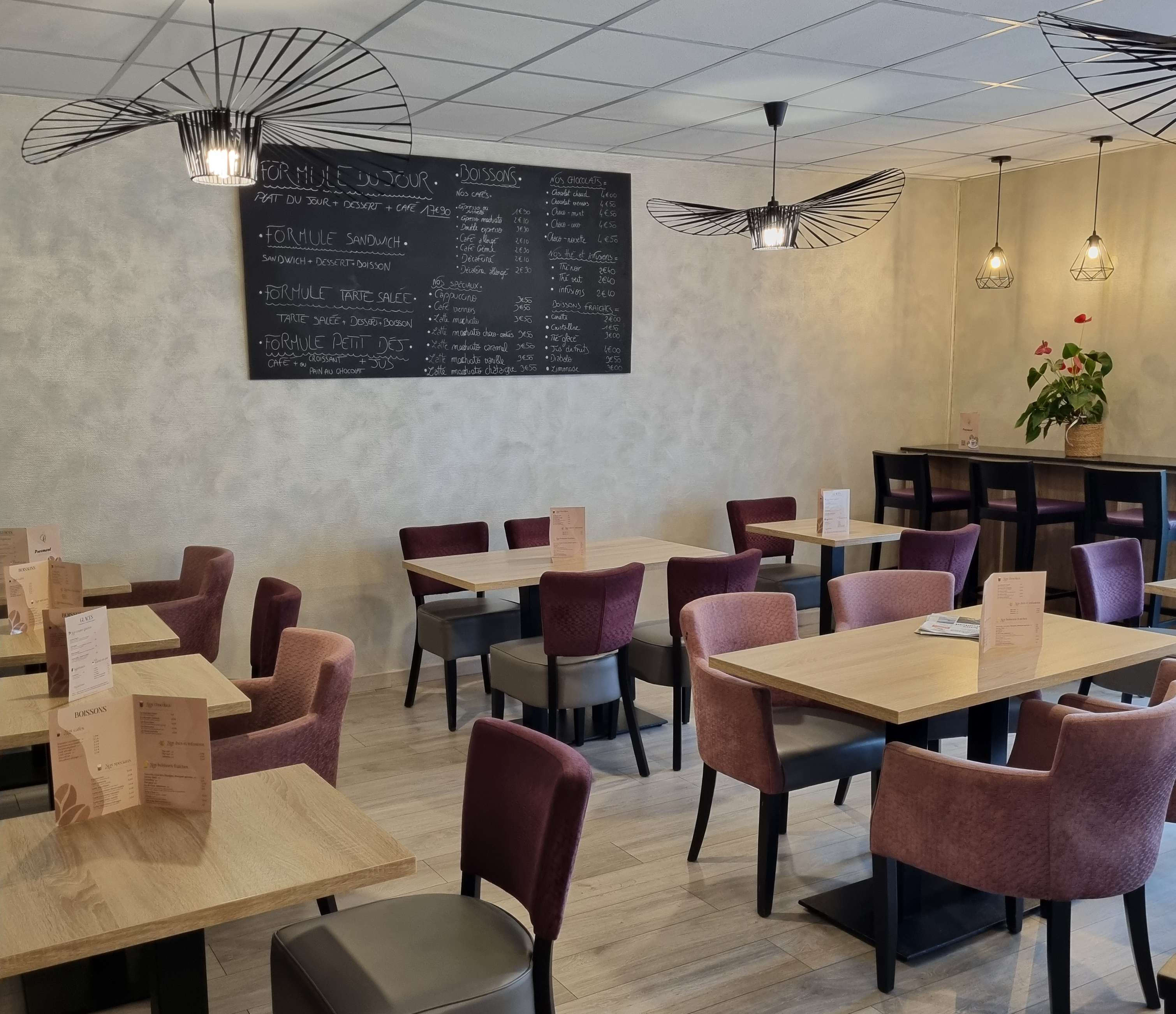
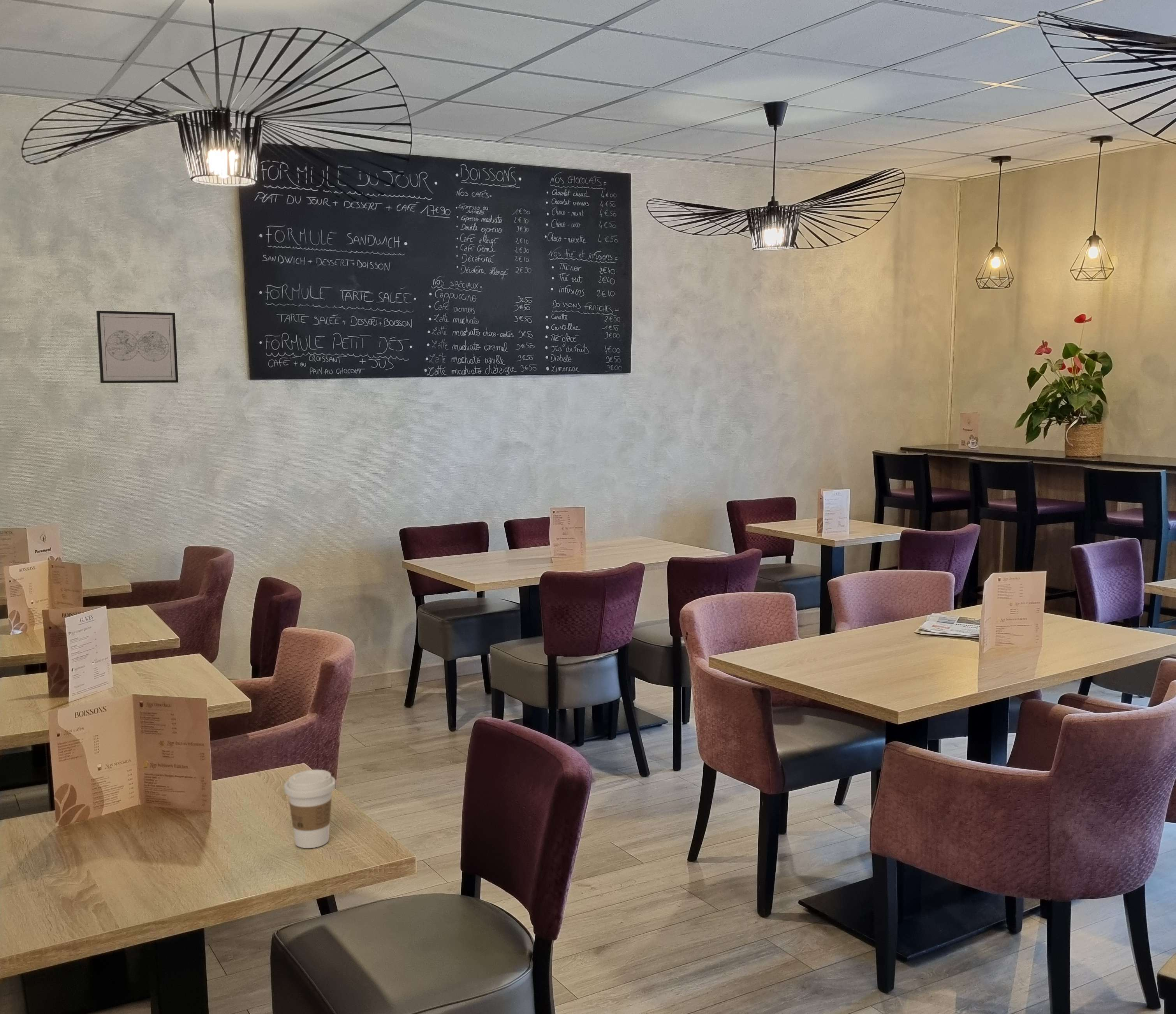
+ wall art (138, 347)
+ coffee cup (311, 809)
